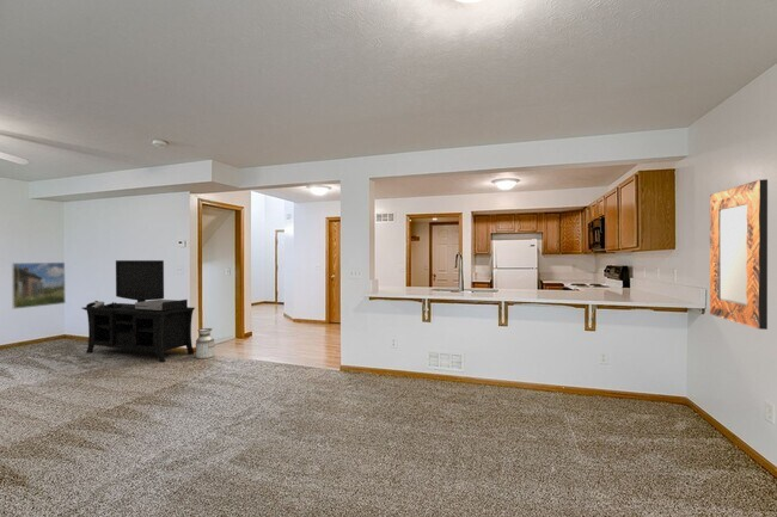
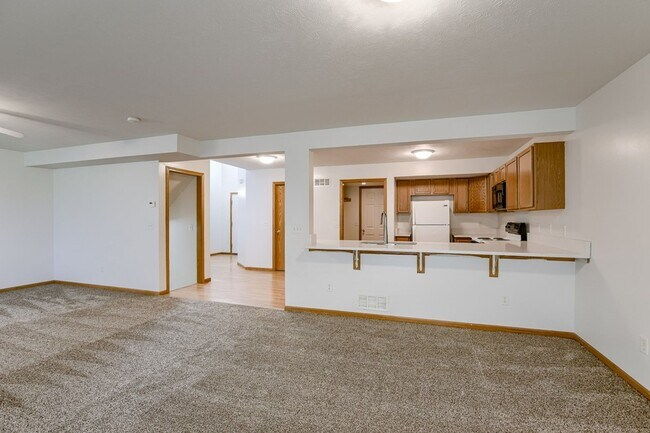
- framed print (39, 284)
- planter (204, 343)
- home mirror (734, 254)
- media console (137, 307)
